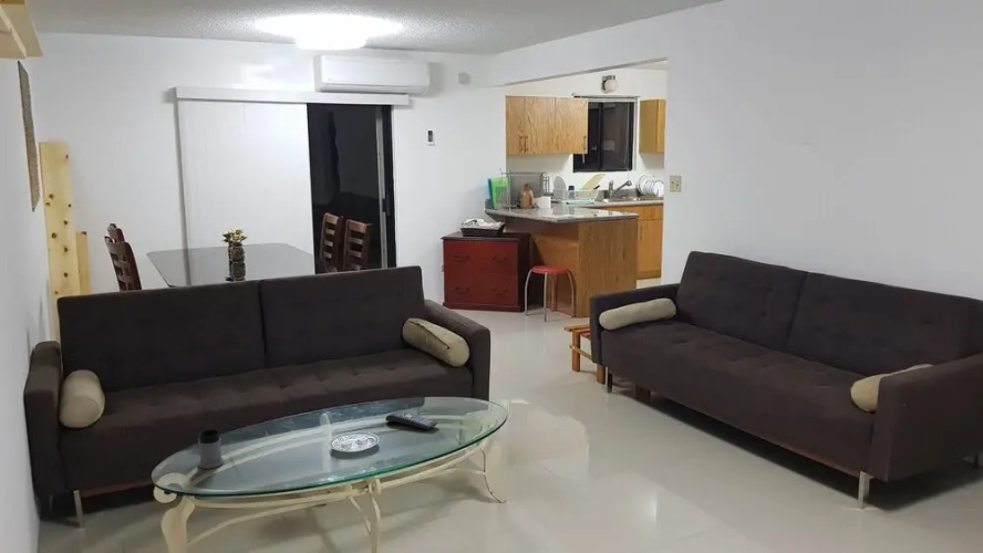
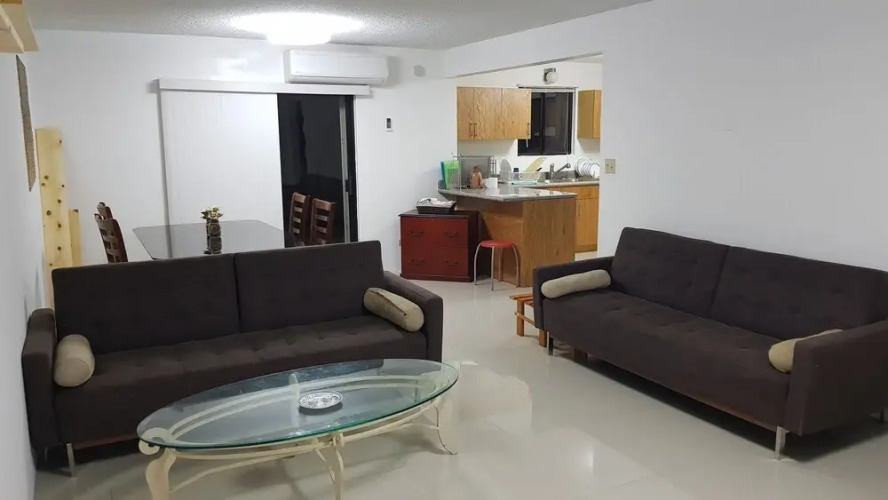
- mug (207, 446)
- remote control (411, 419)
